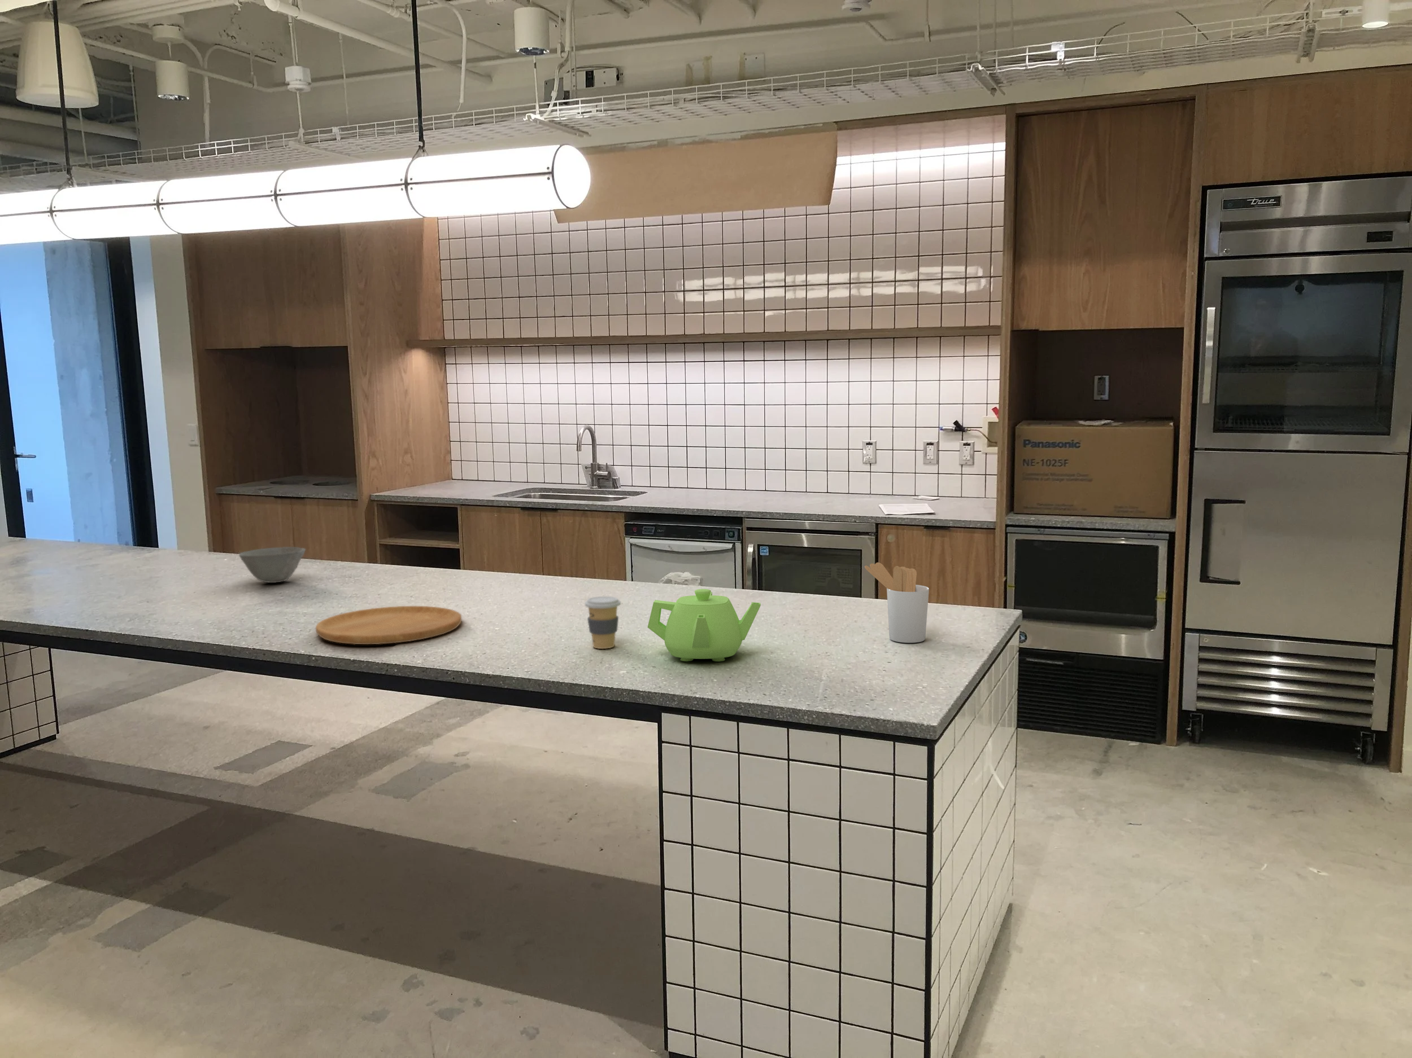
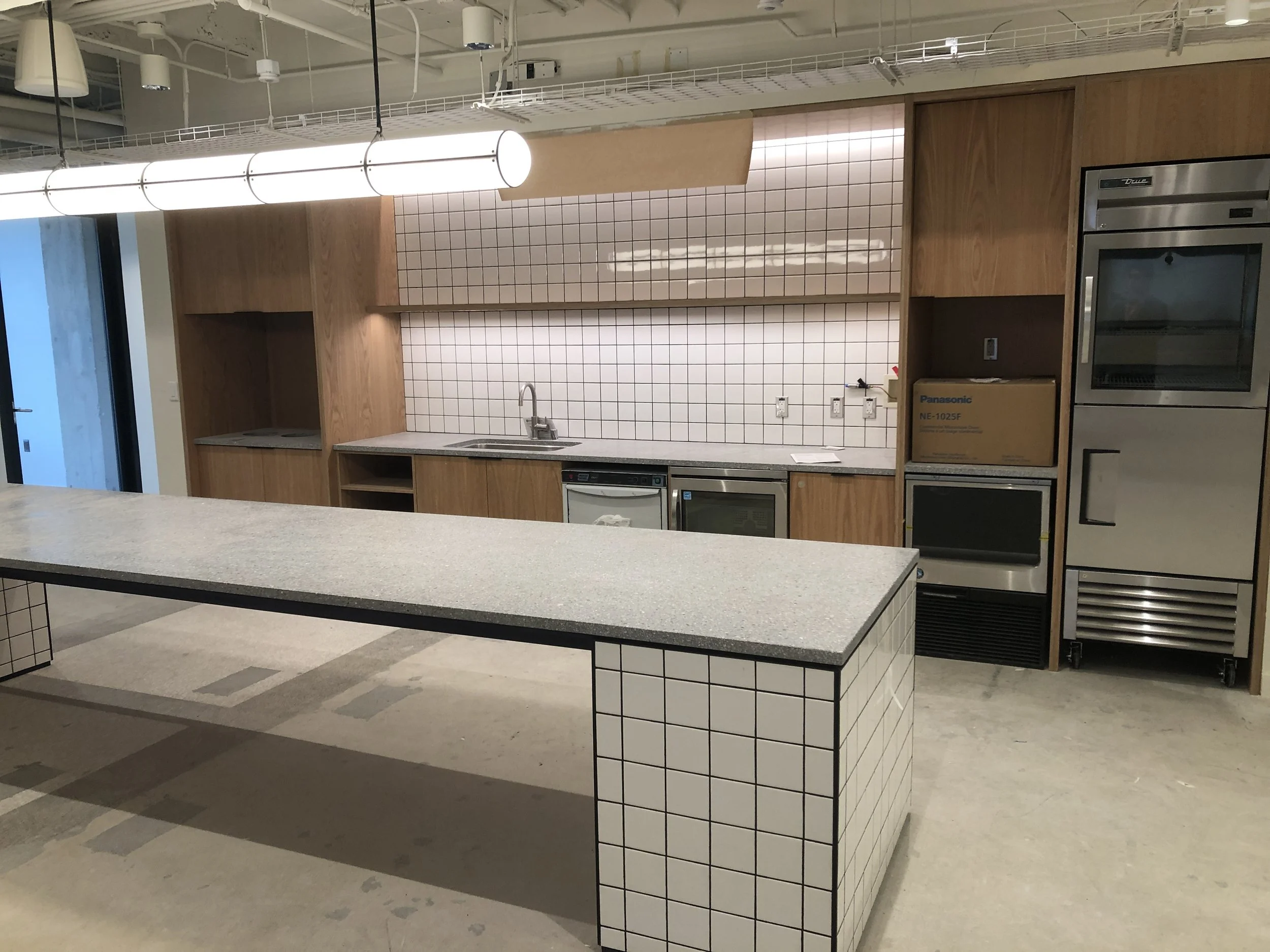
- utensil holder (897, 600)
- cutting board (390, 625)
- teapot (704, 623)
- bowl (274, 566)
- coffee cup (604, 622)
